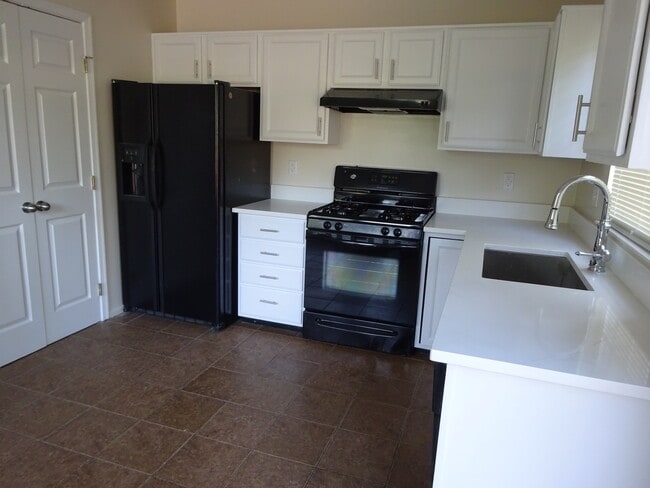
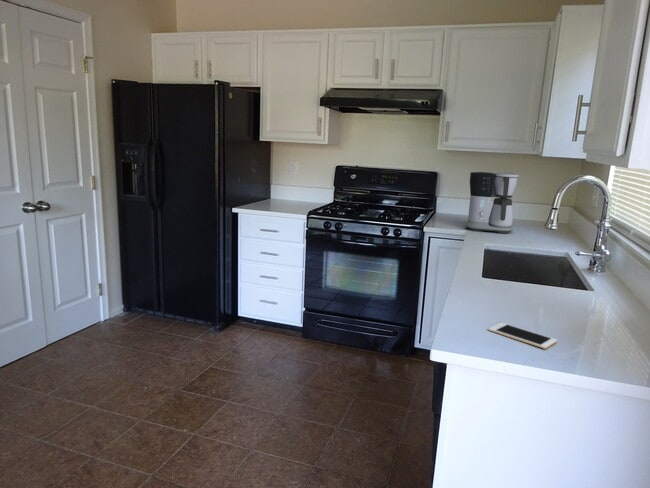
+ coffee maker (490, 202)
+ cell phone (521, 334)
